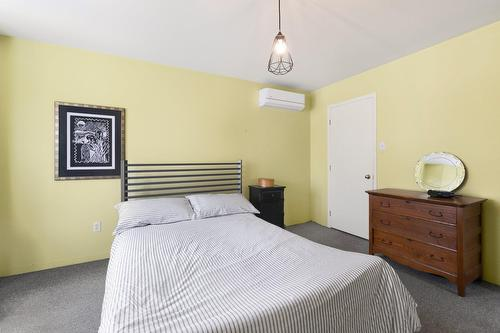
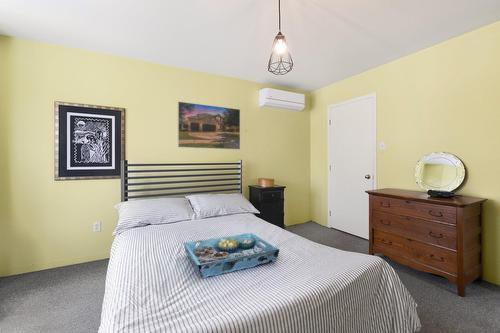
+ serving tray (229, 250)
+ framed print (210, 127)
